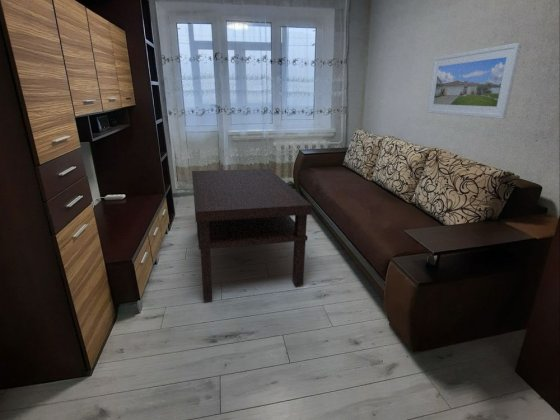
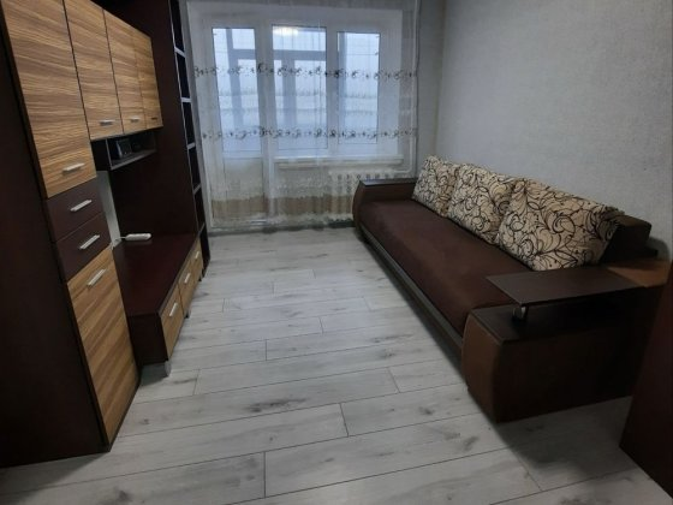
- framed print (465, 84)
- coffee table (242, 220)
